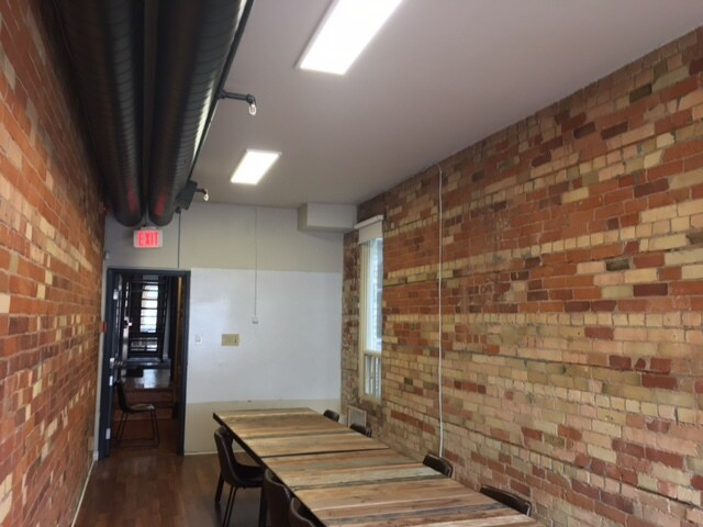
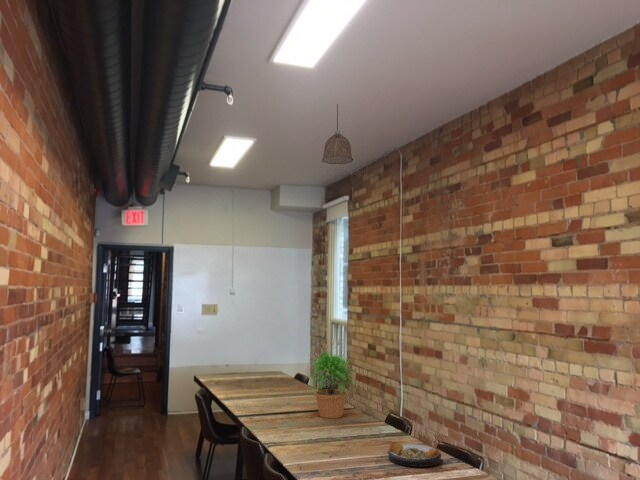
+ potted plant (331, 383)
+ pendant lamp (337, 132)
+ plate (414, 452)
